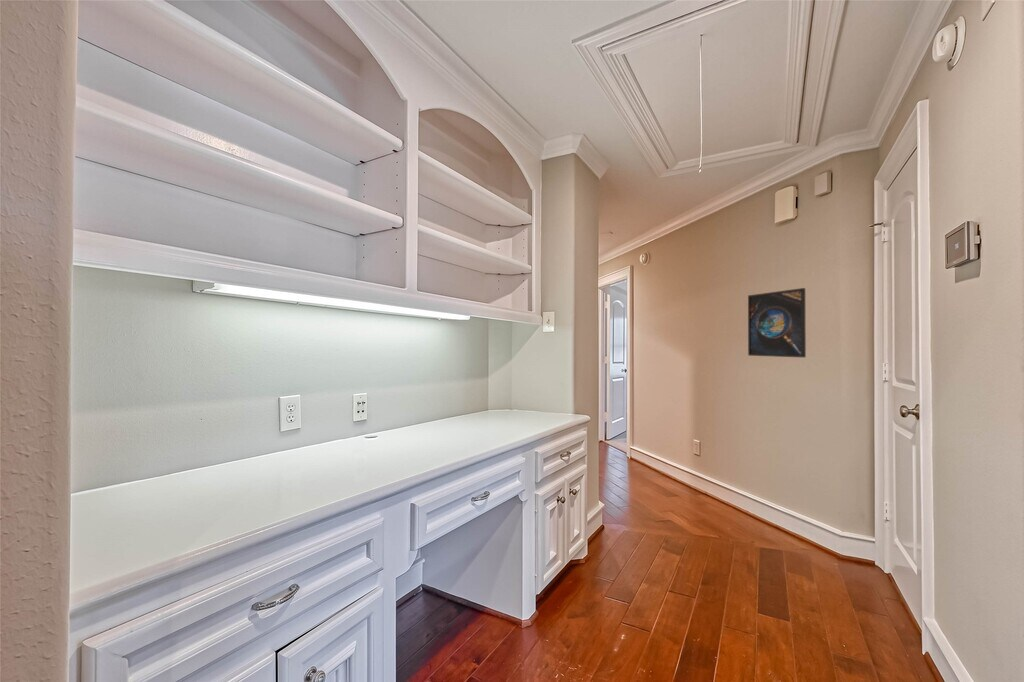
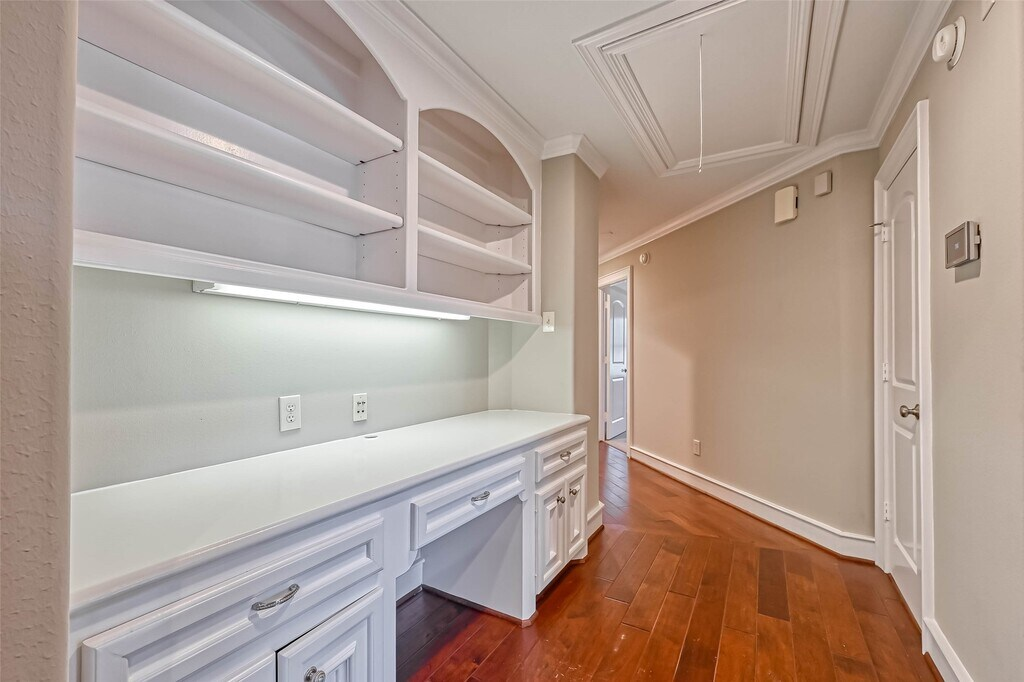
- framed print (774, 324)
